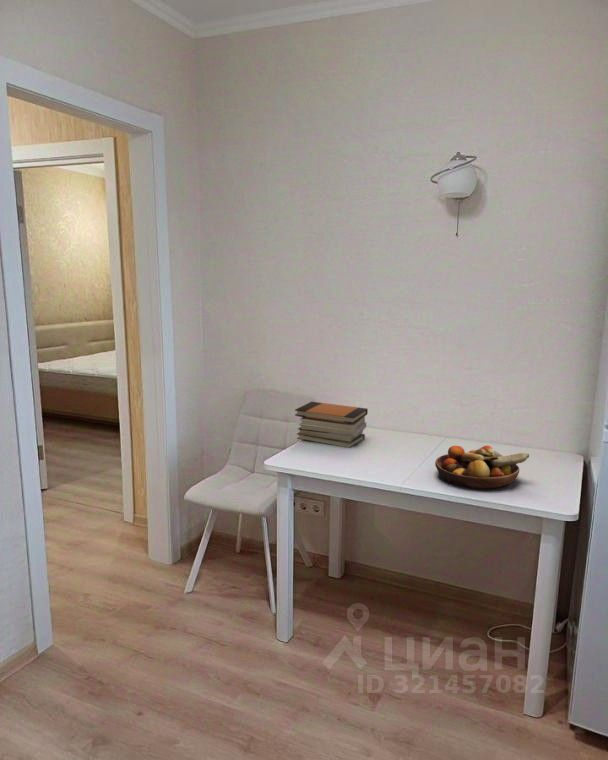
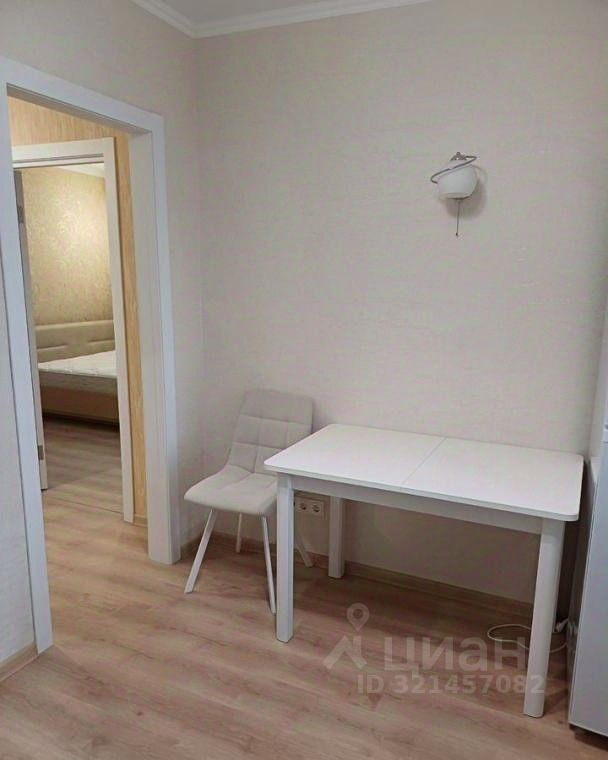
- book stack (331, 424)
- fruit bowl (477, 461)
